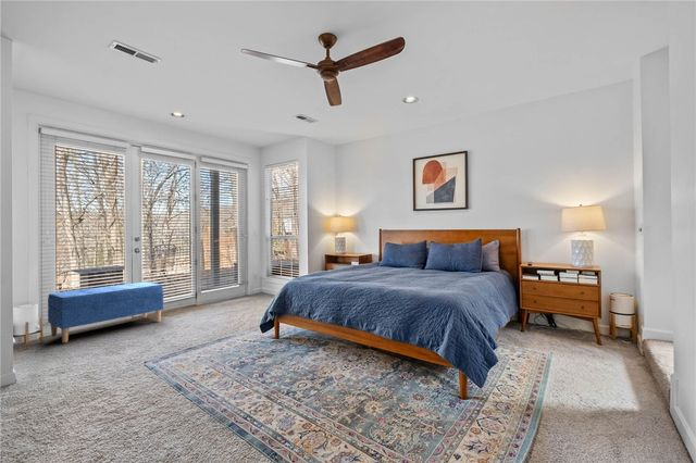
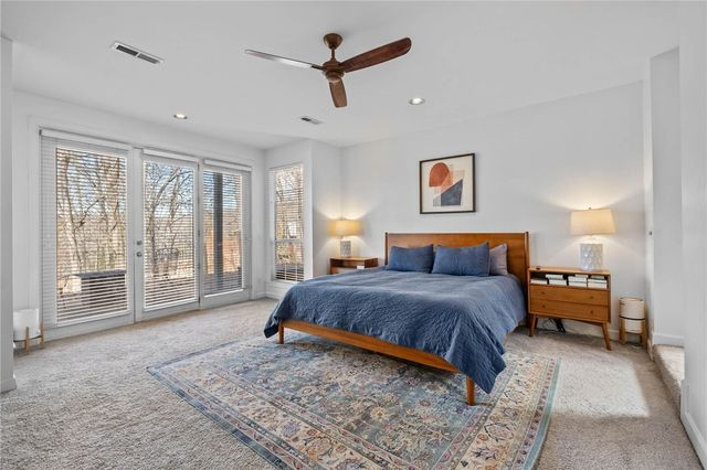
- bench (110, 308)
